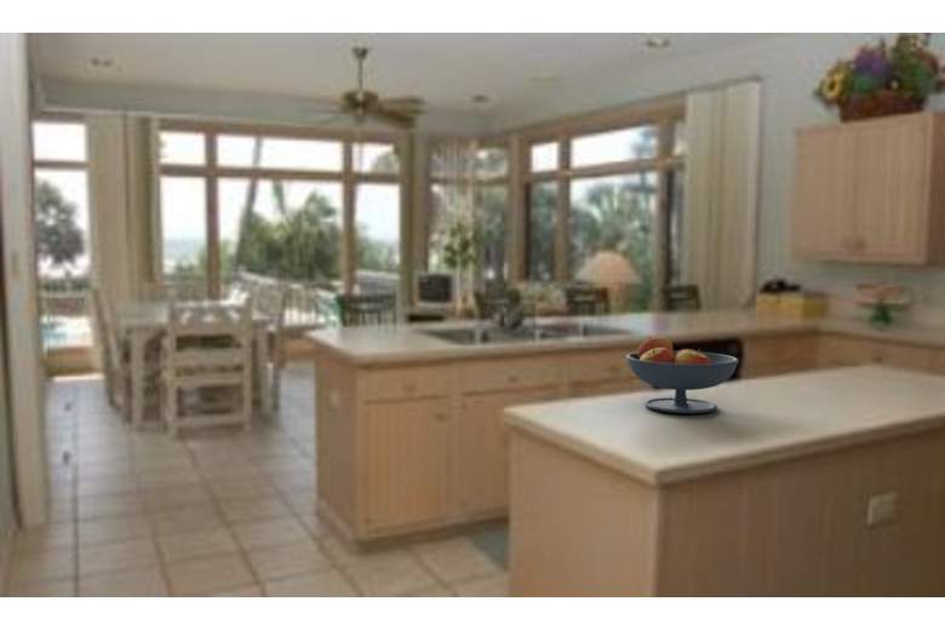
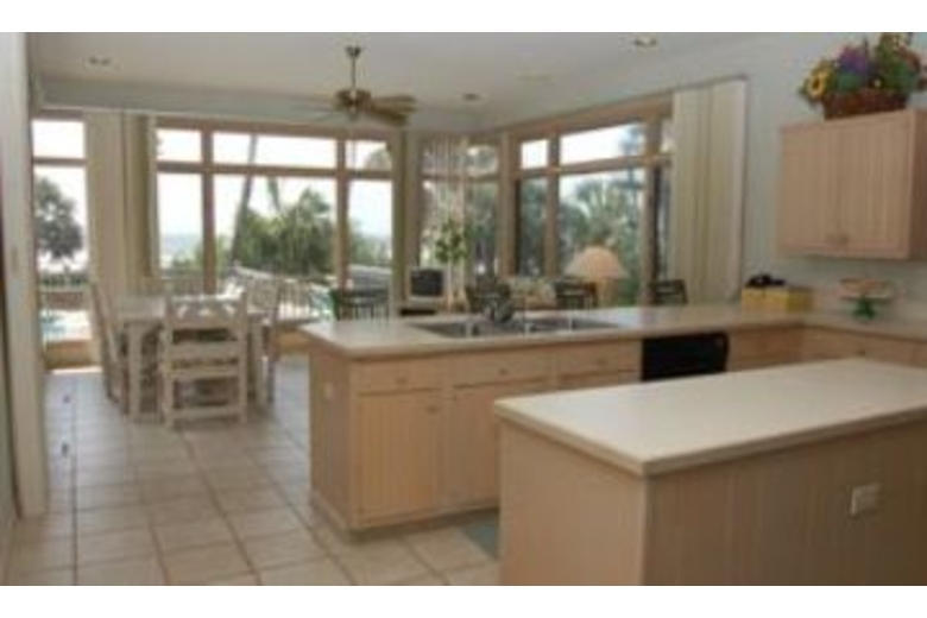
- fruit bowl (681, 373)
